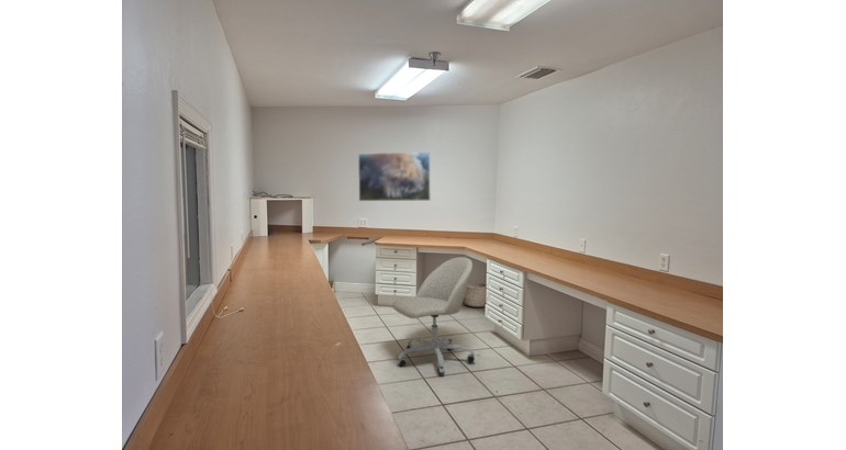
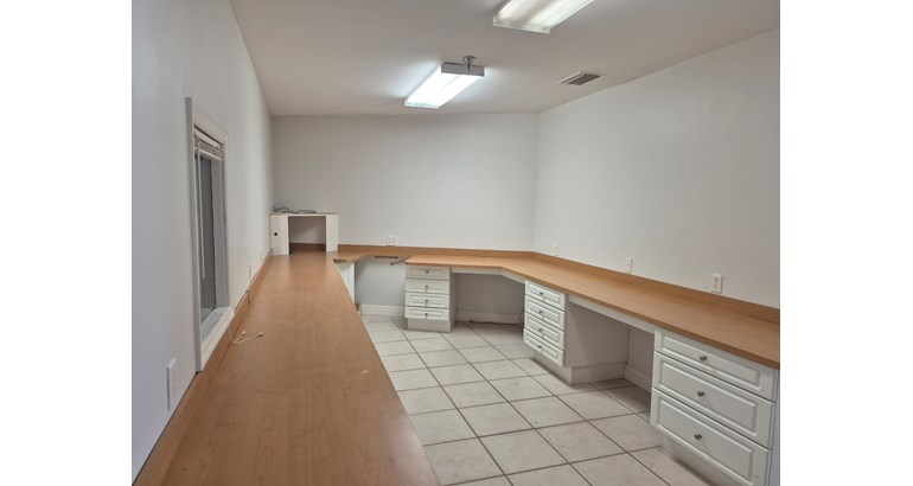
- office chair (433, 310)
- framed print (393, 177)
- basket (475, 293)
